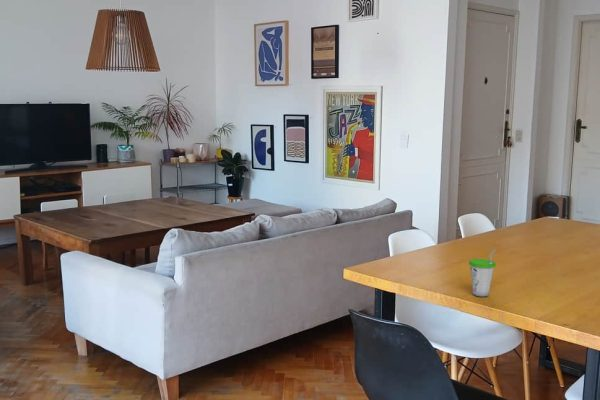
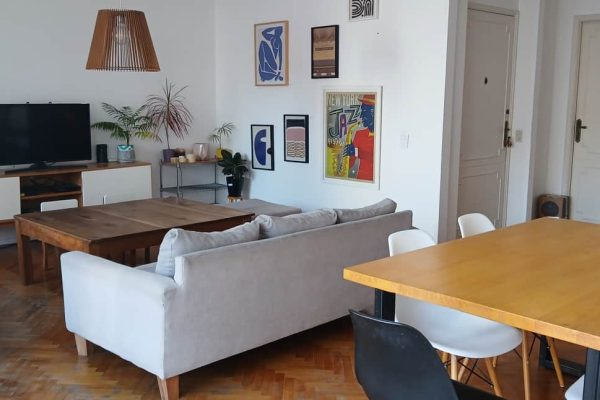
- cup (481, 270)
